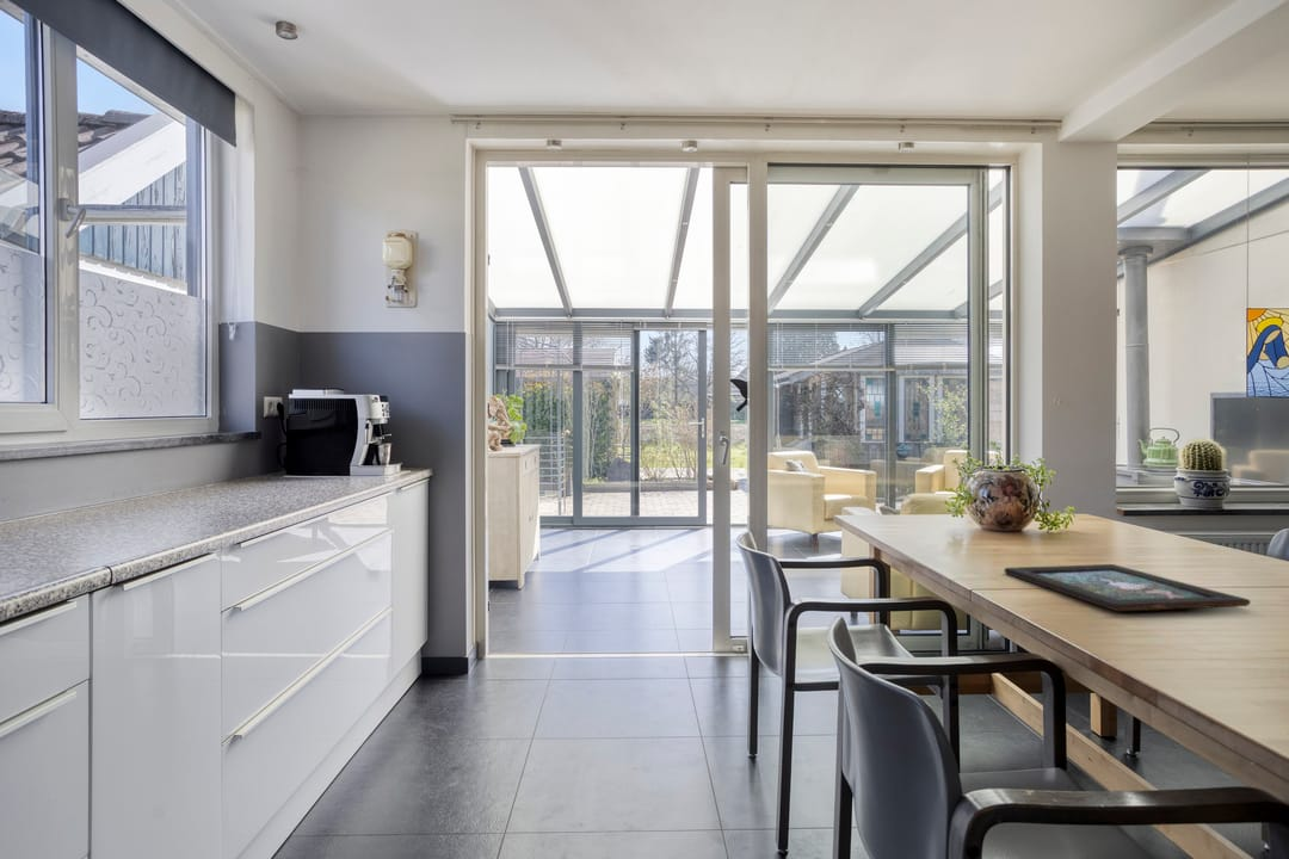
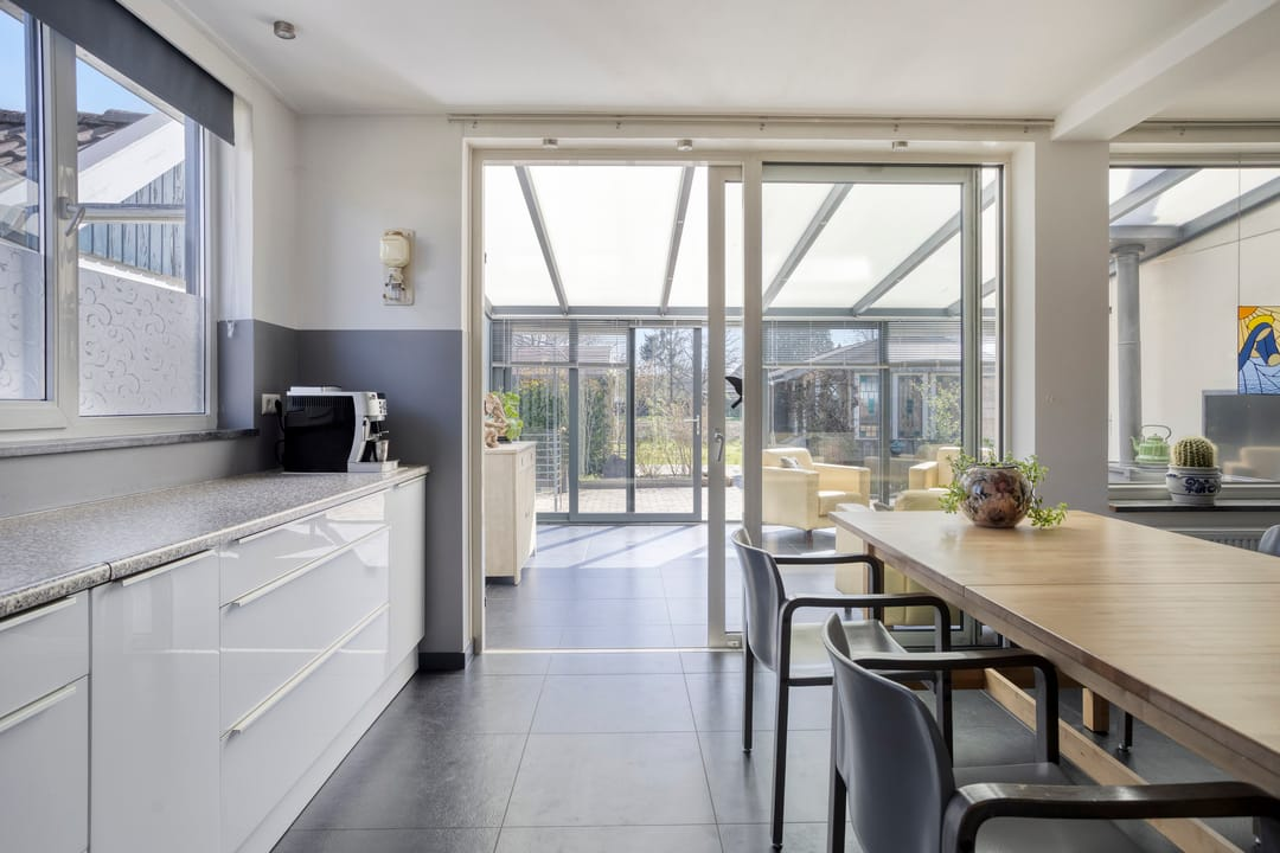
- decorative tray (1114, 585)
